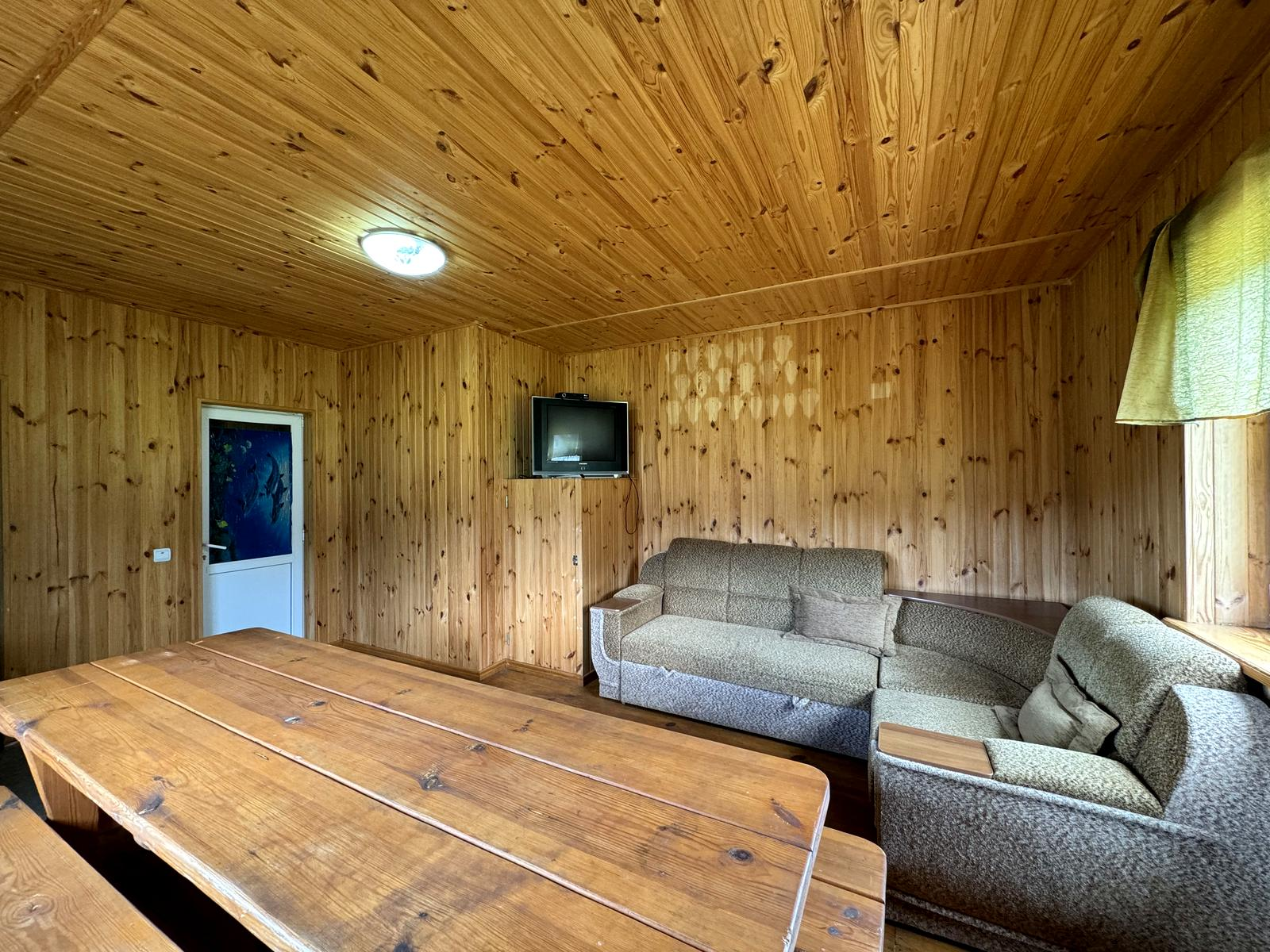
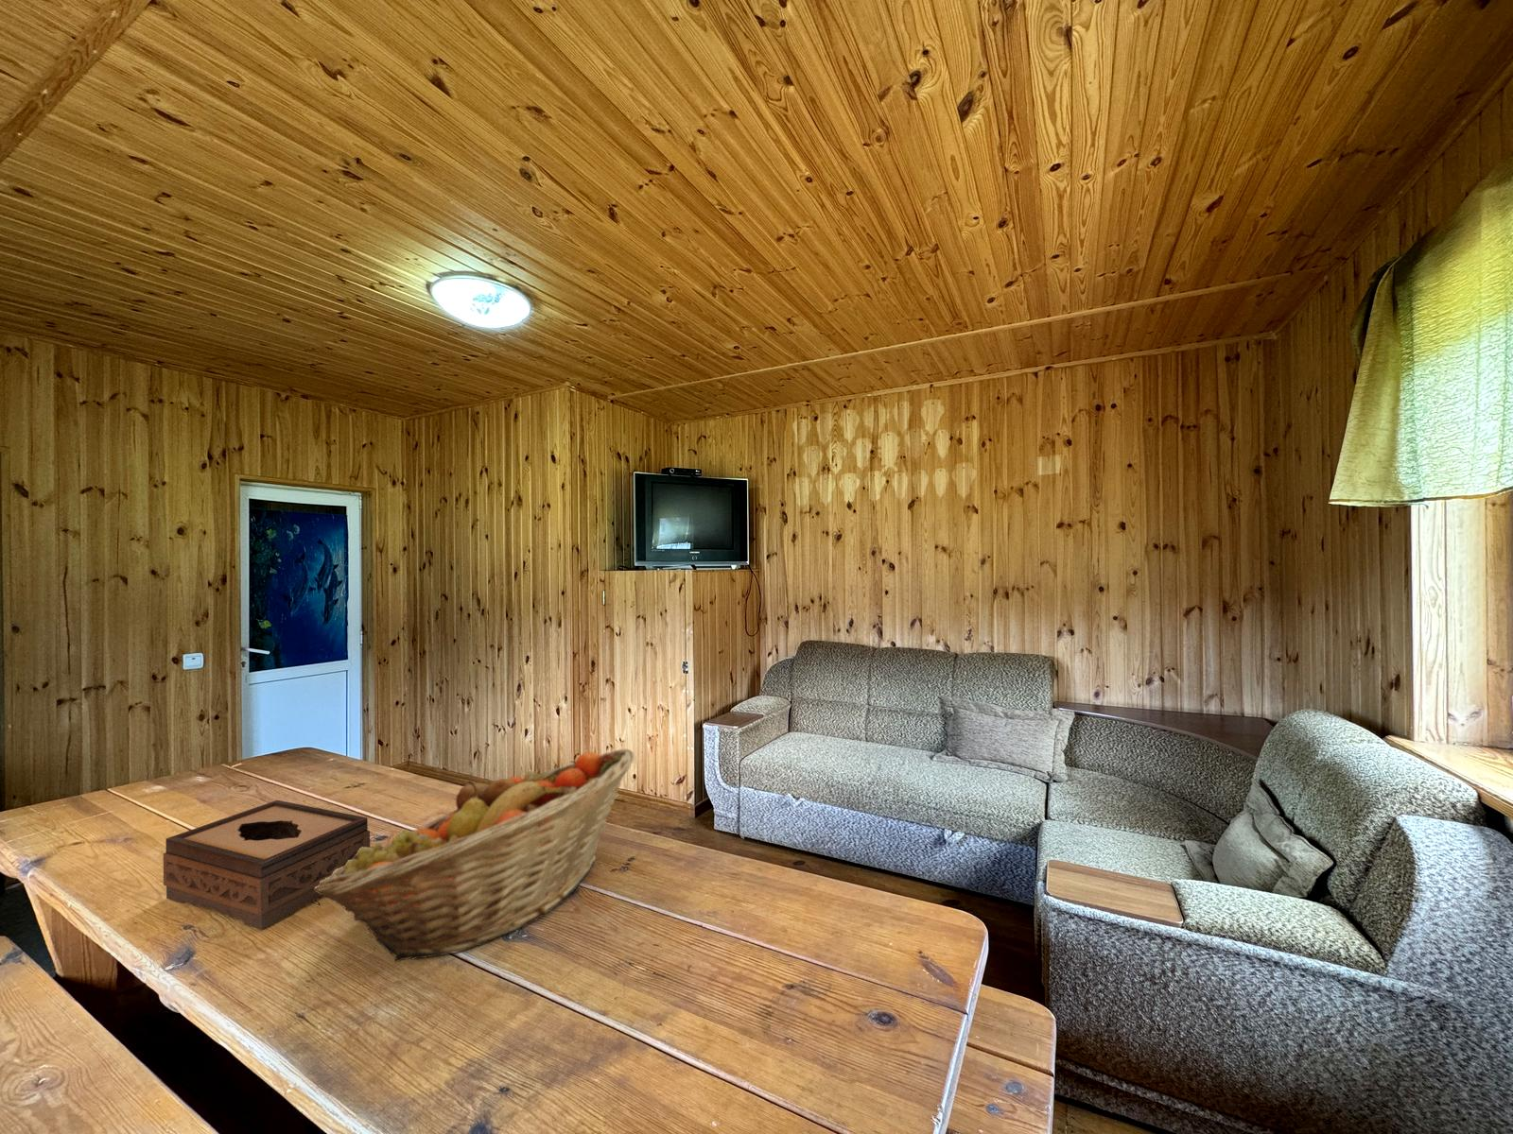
+ fruit basket (502, 830)
+ tissue box (270, 856)
